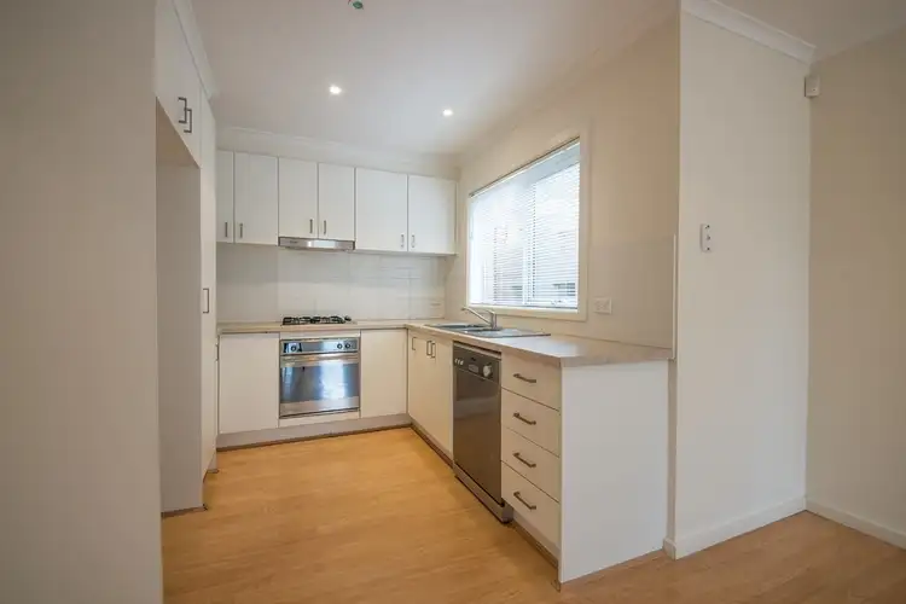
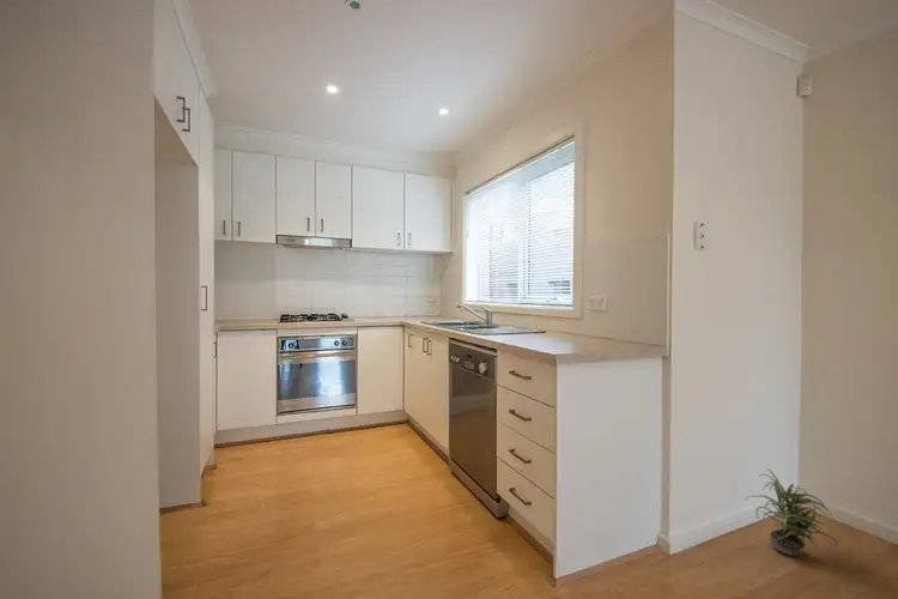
+ potted plant (787, 512)
